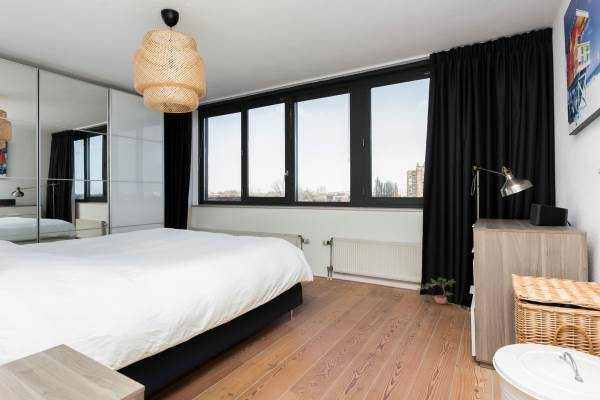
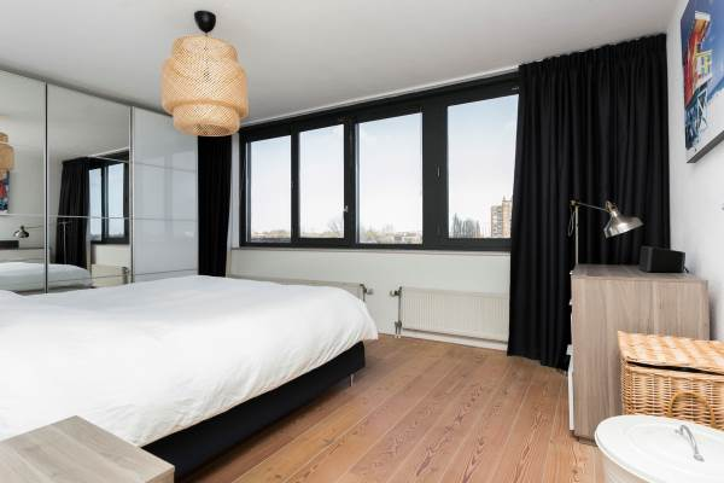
- potted plant (434, 285)
